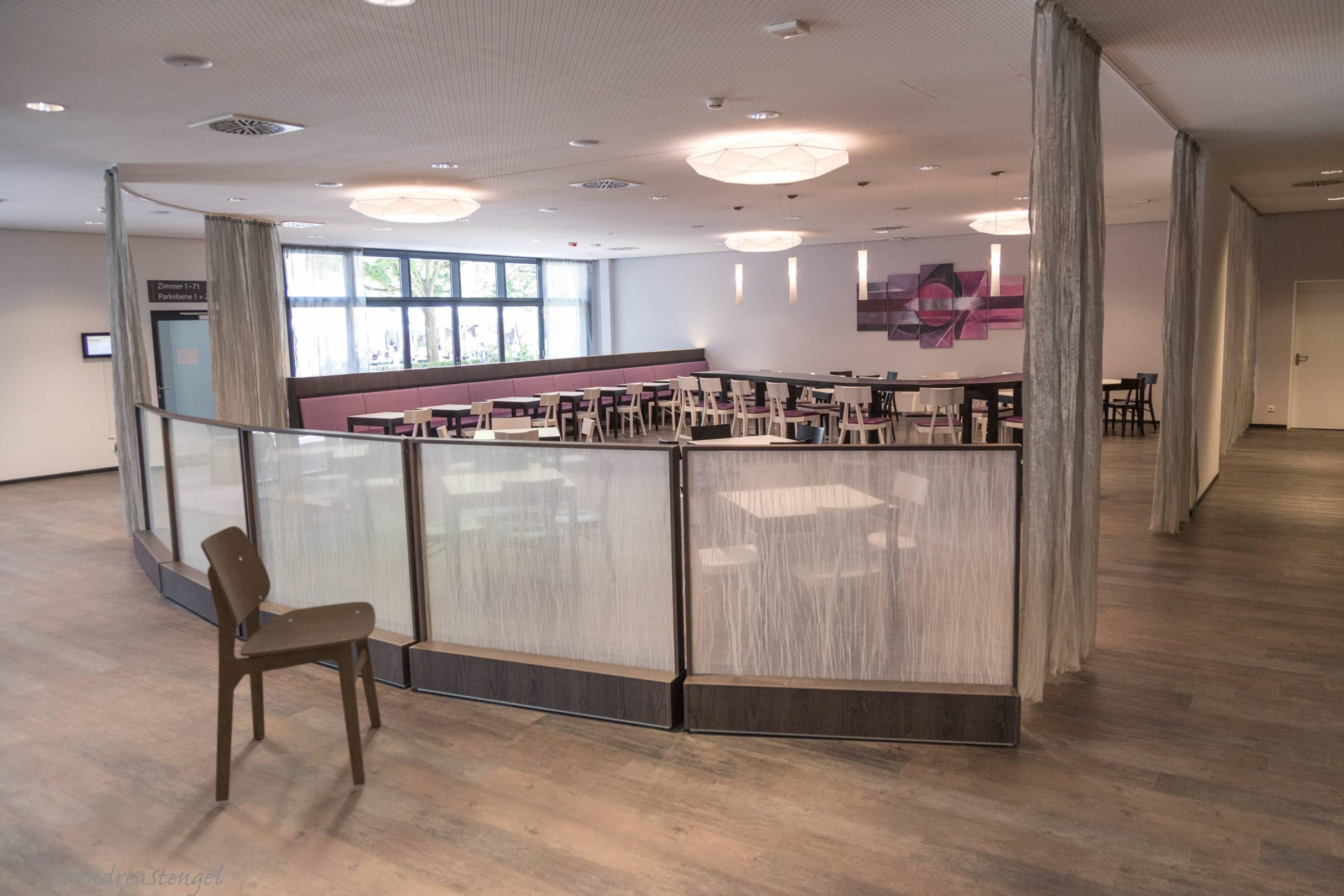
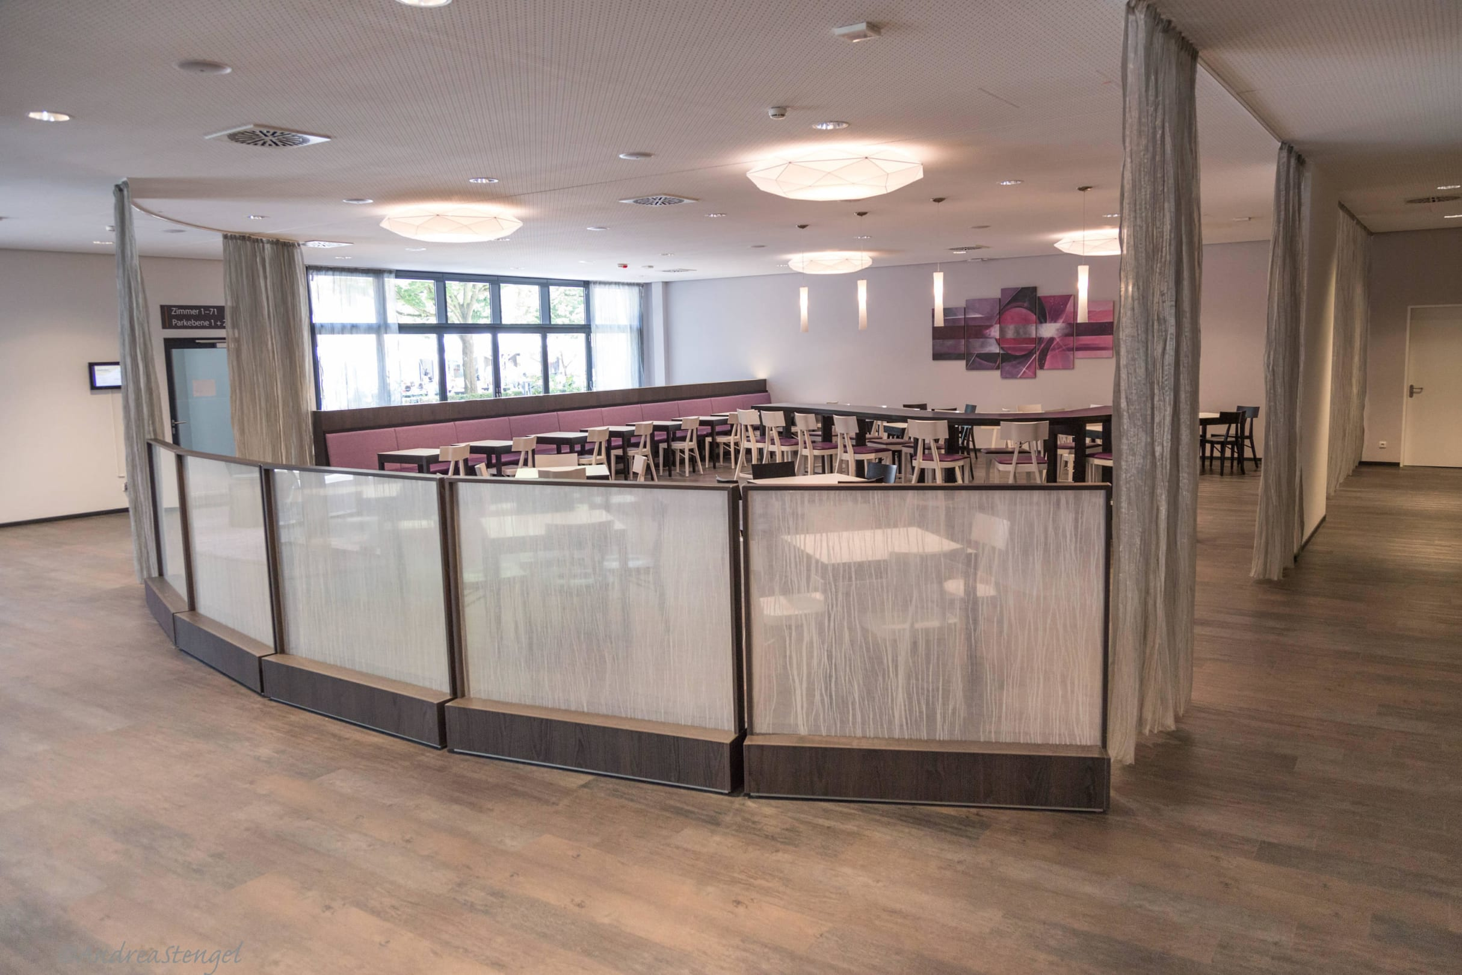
- dining chair (296, 647)
